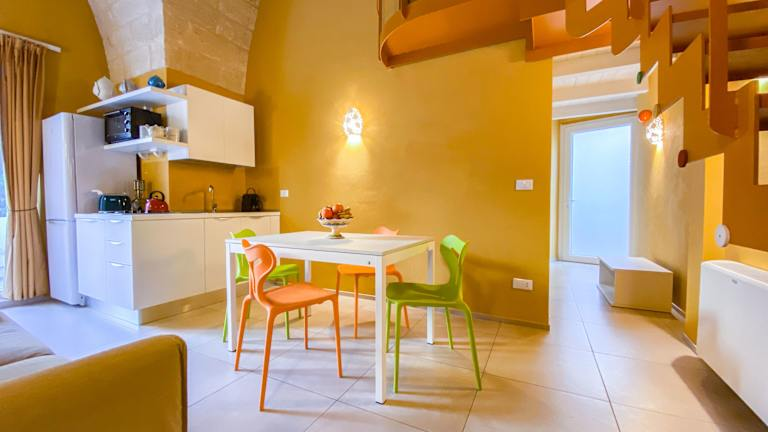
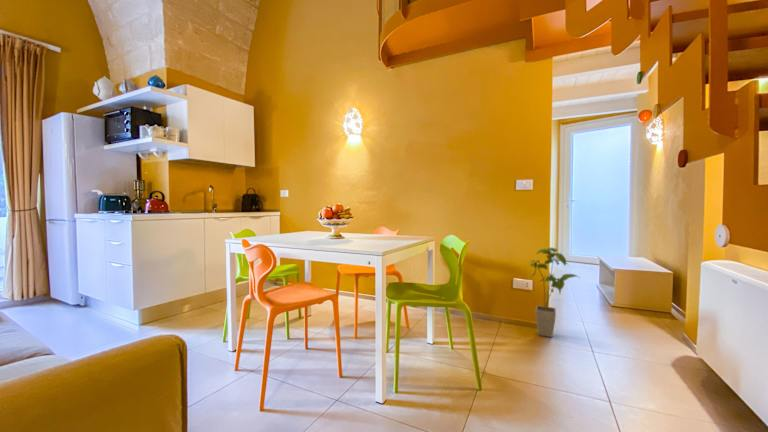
+ house plant (552, 291)
